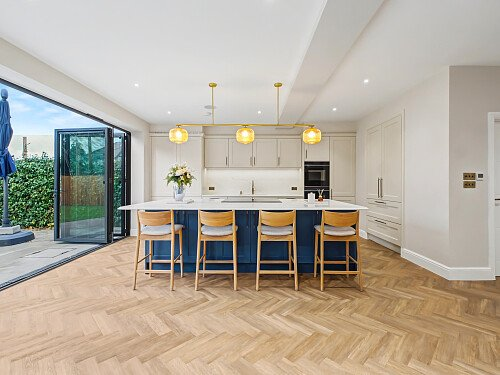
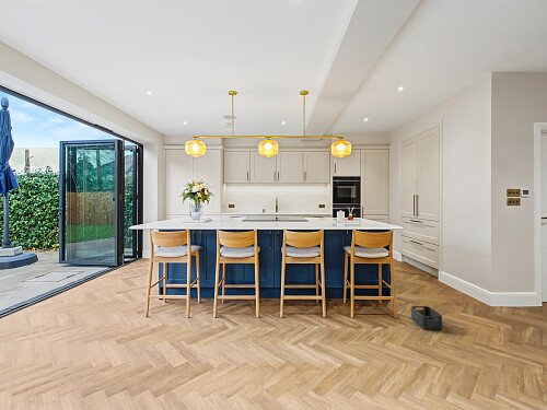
+ storage bin (426, 317)
